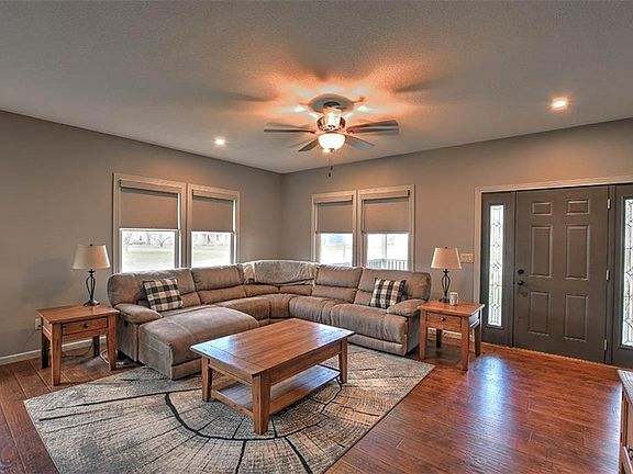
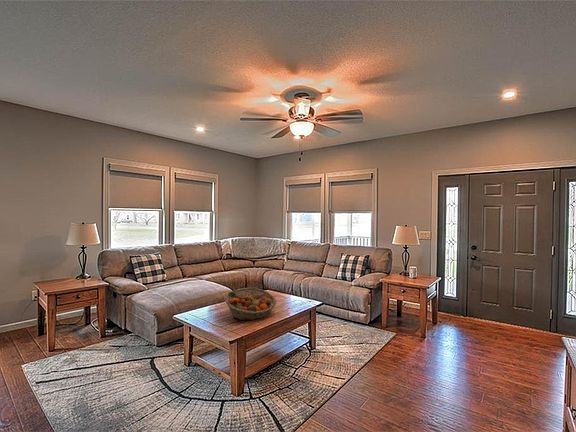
+ fruit basket (250, 303)
